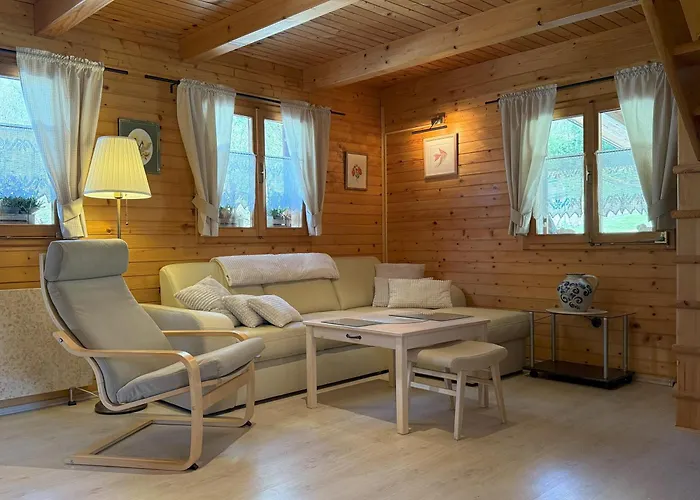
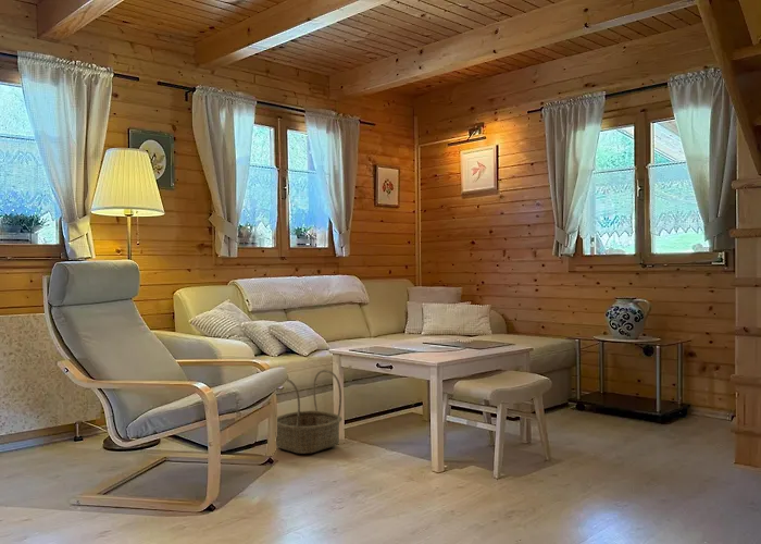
+ basket (307, 411)
